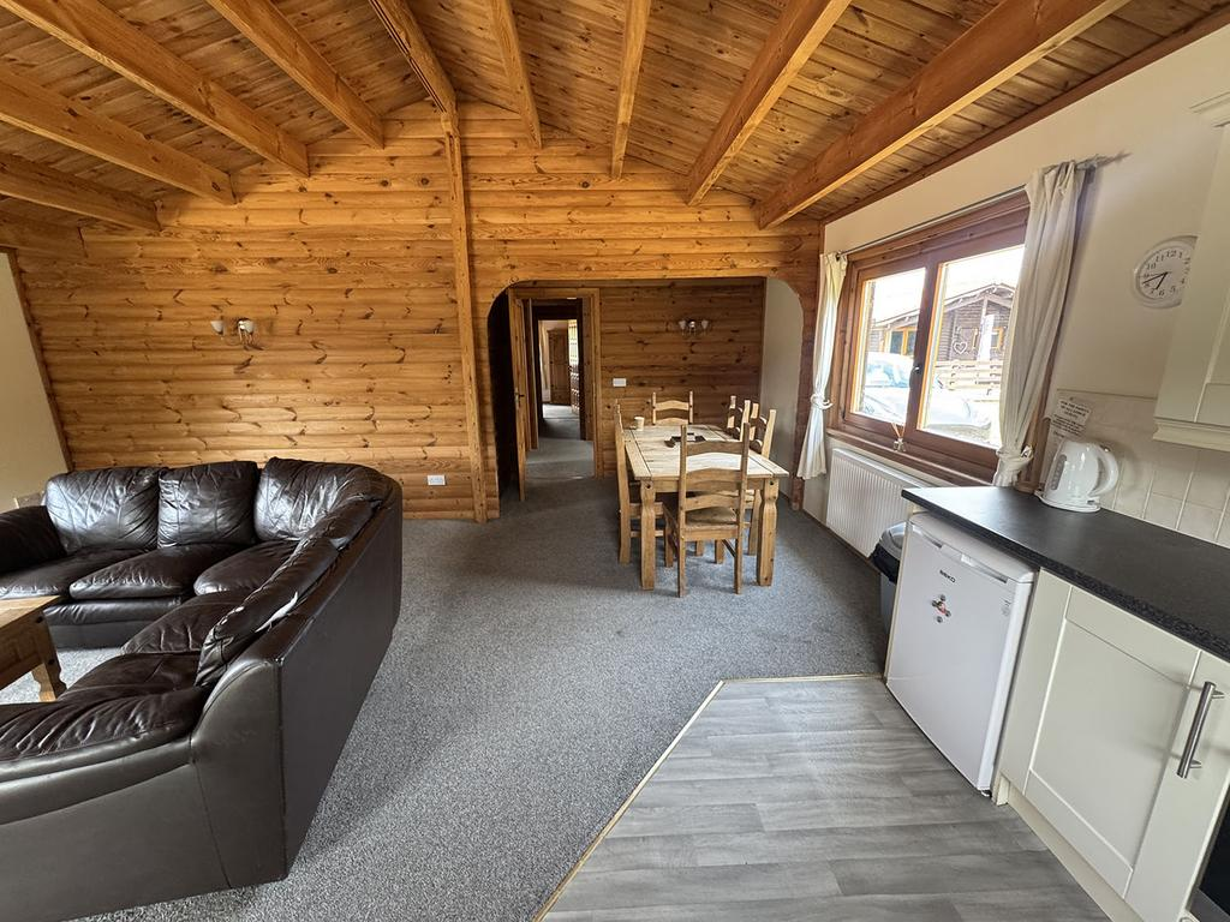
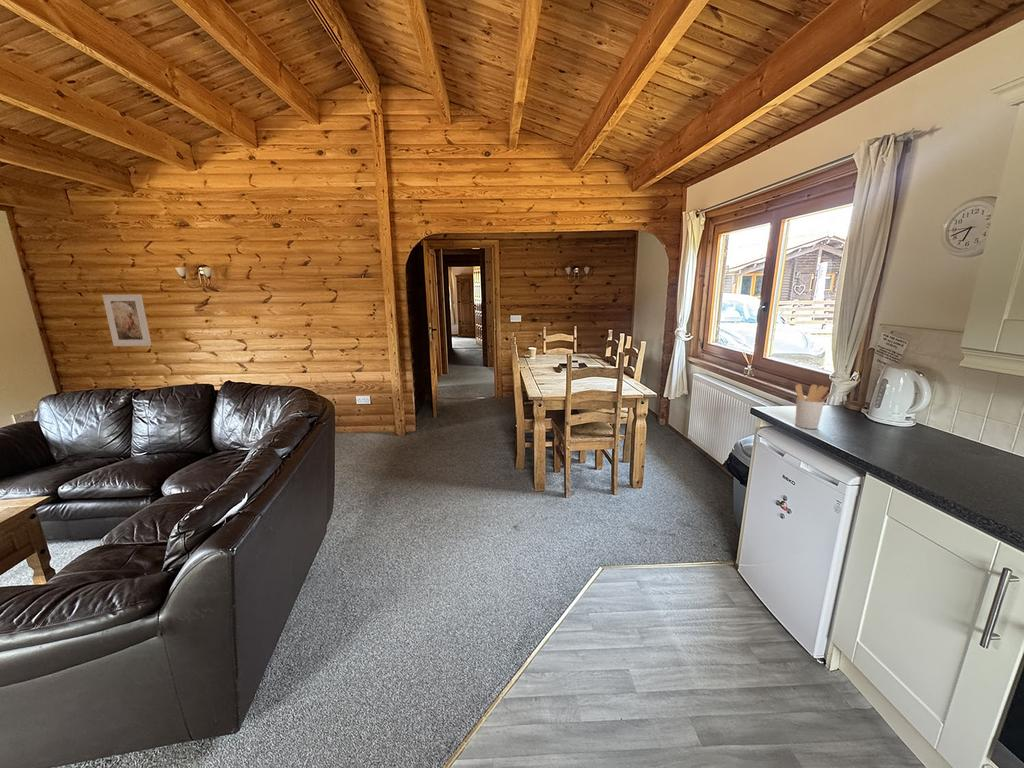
+ utensil holder (811, 405)
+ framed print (127, 320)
